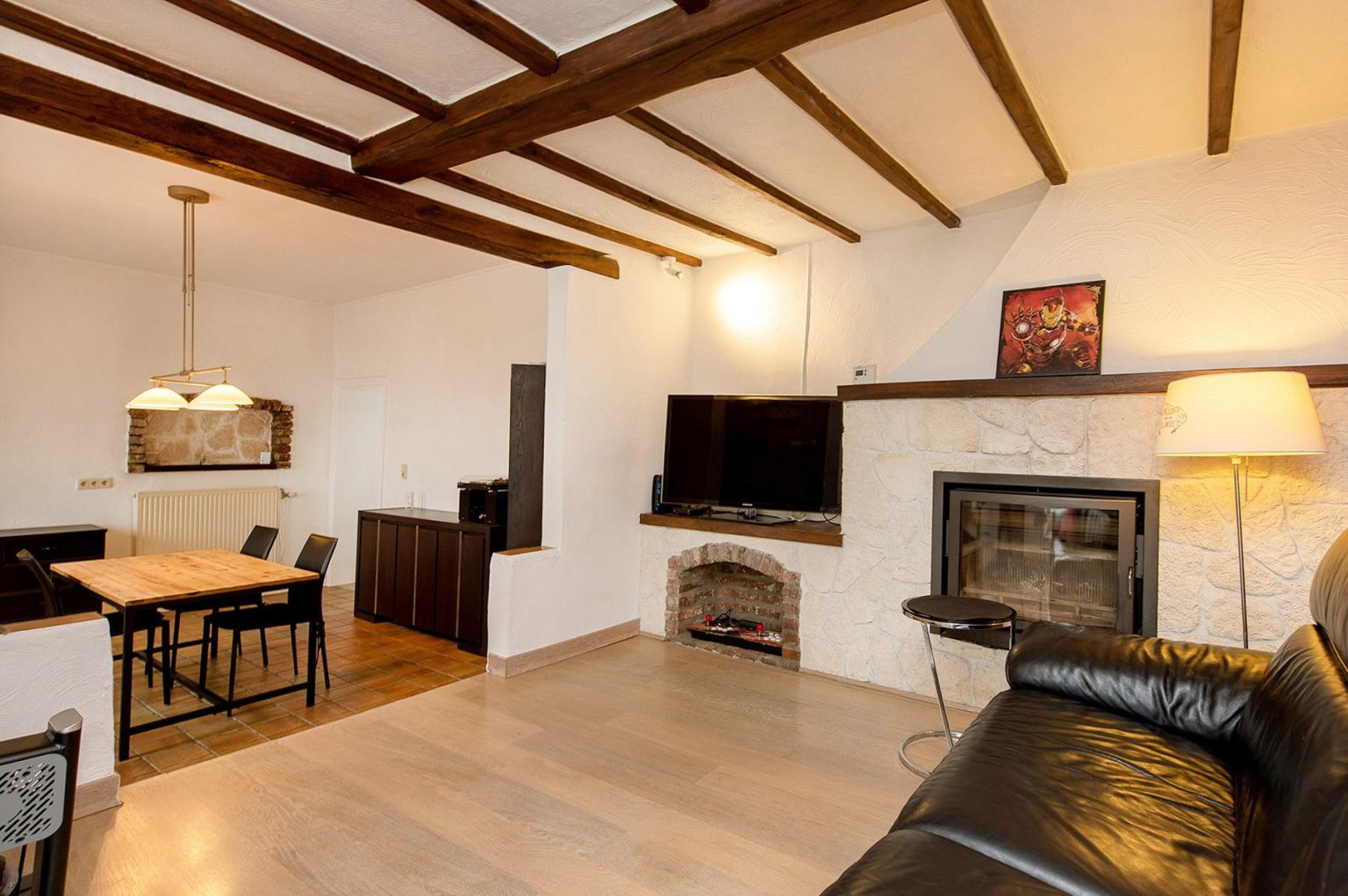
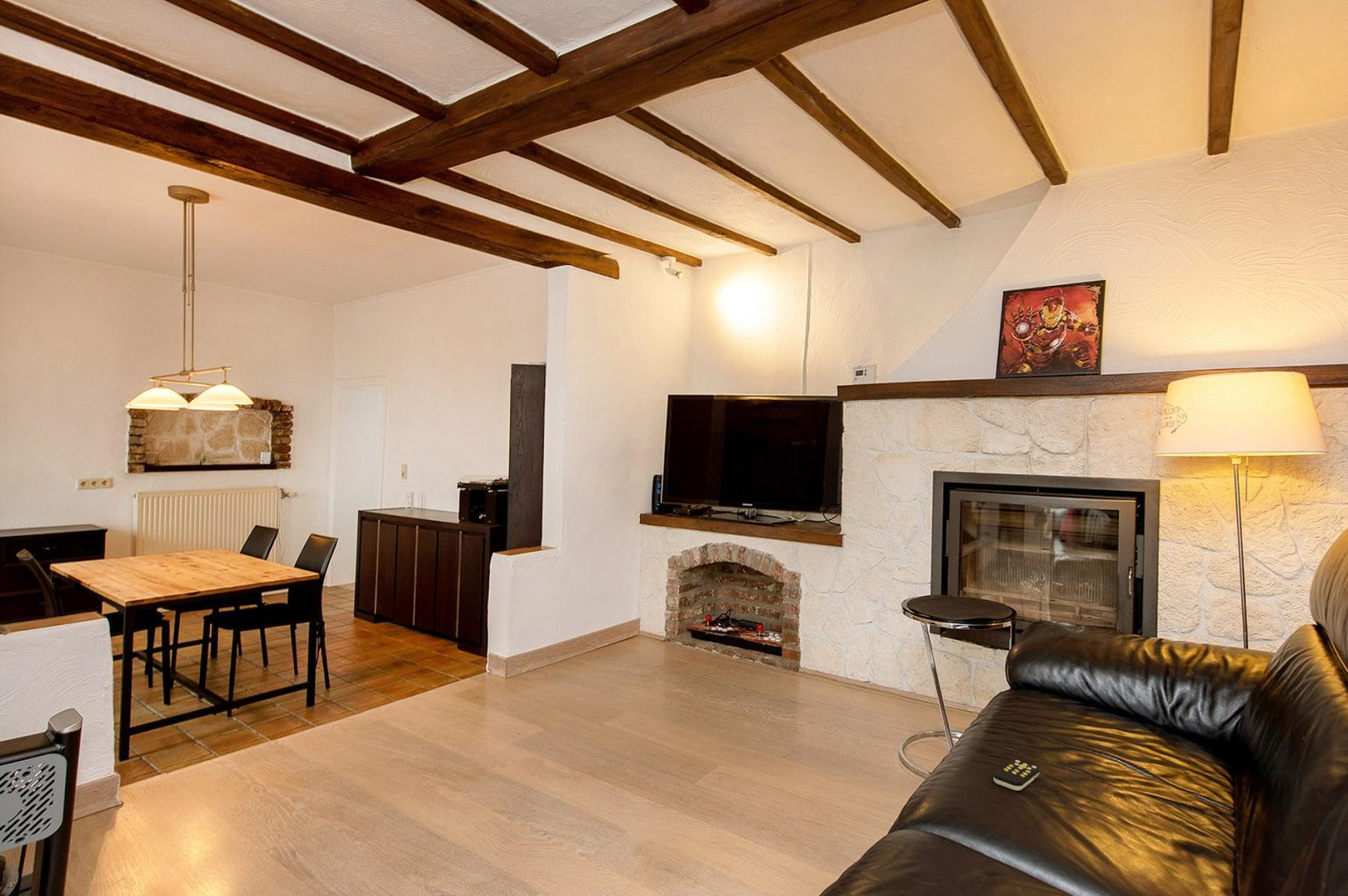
+ remote control (1016, 774)
